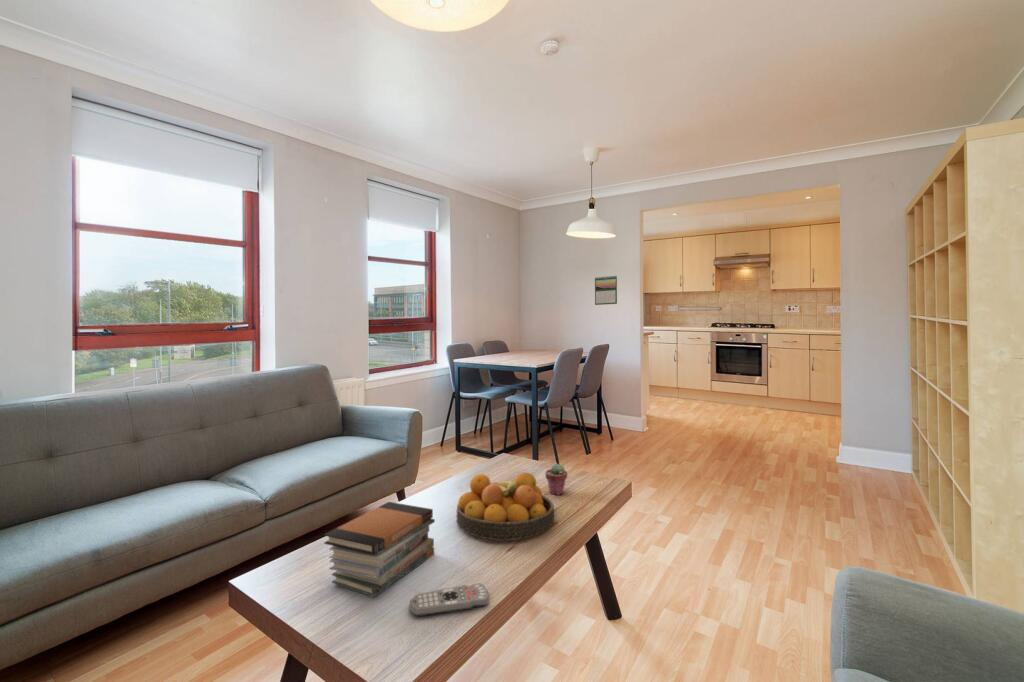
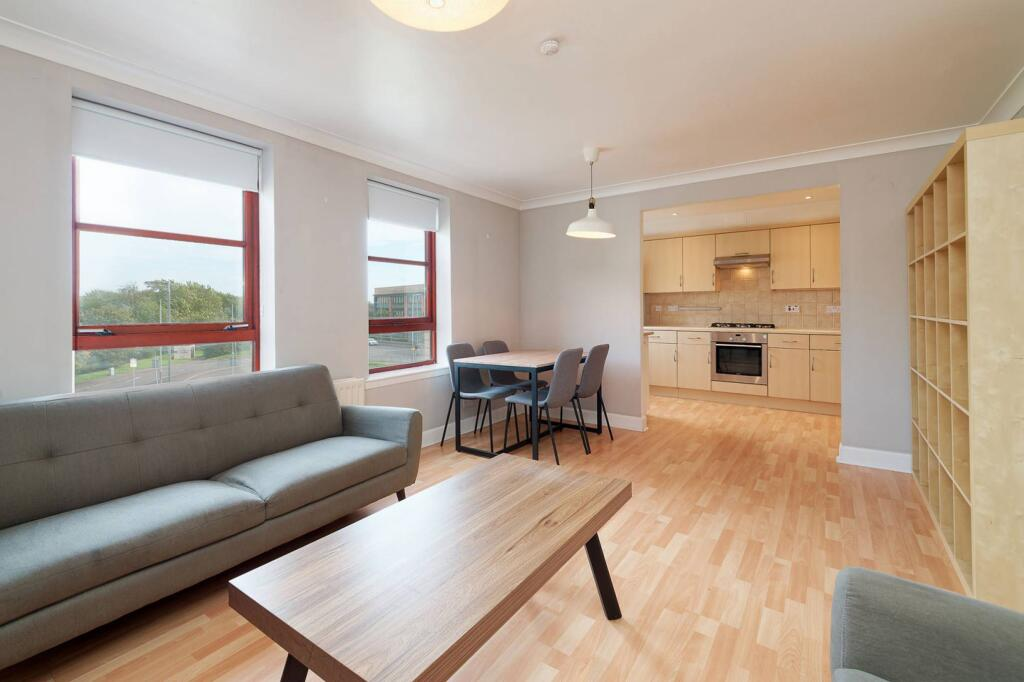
- fruit bowl (505, 498)
- potted succulent (556, 477)
- remote control (449, 599)
- calendar (605, 290)
- book stack (383, 545)
